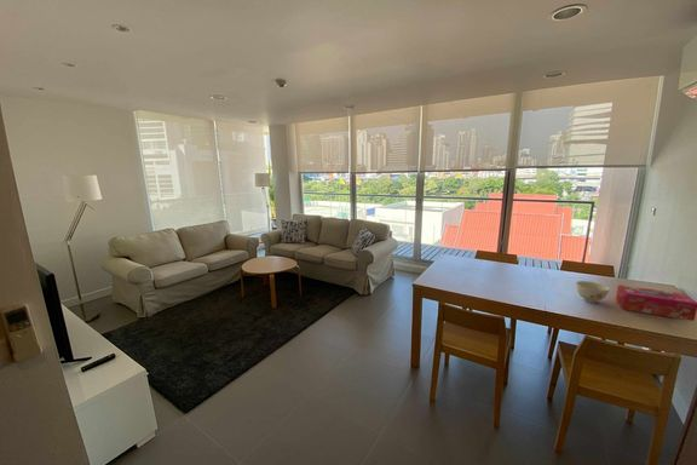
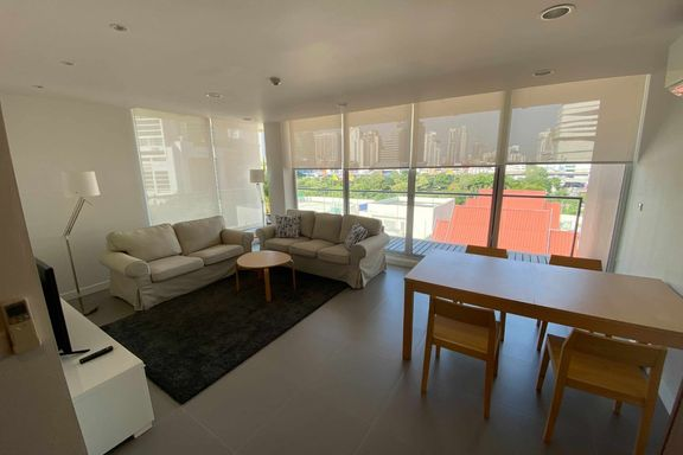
- tissue box (652, 302)
- bowl (591, 293)
